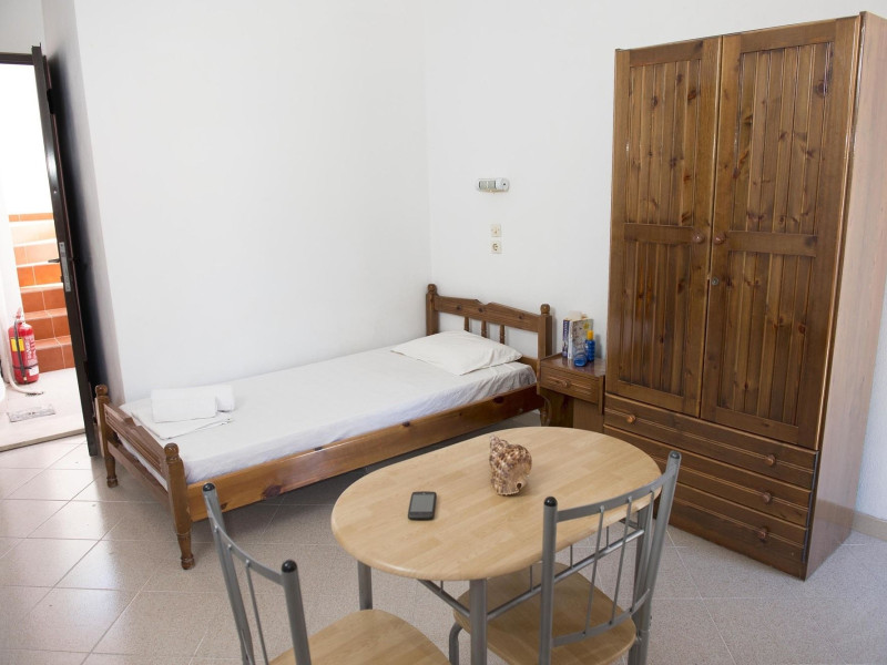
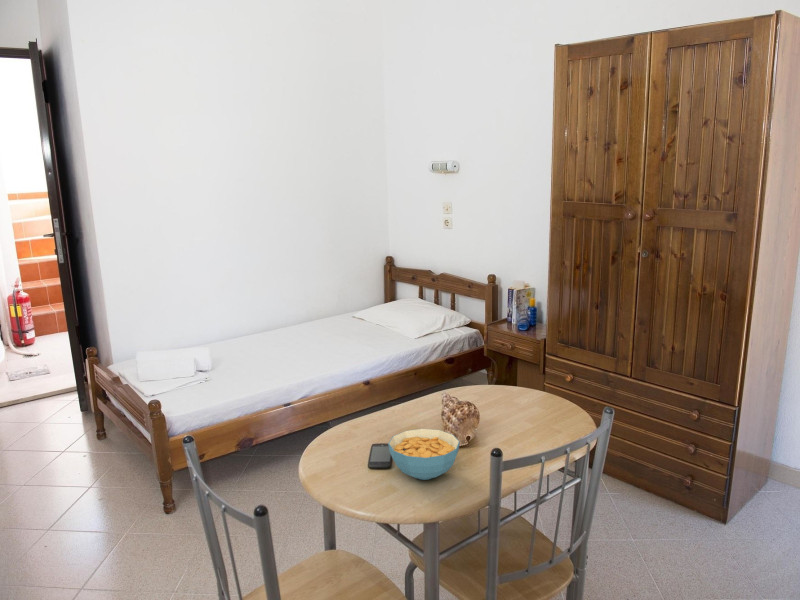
+ cereal bowl (424, 458)
